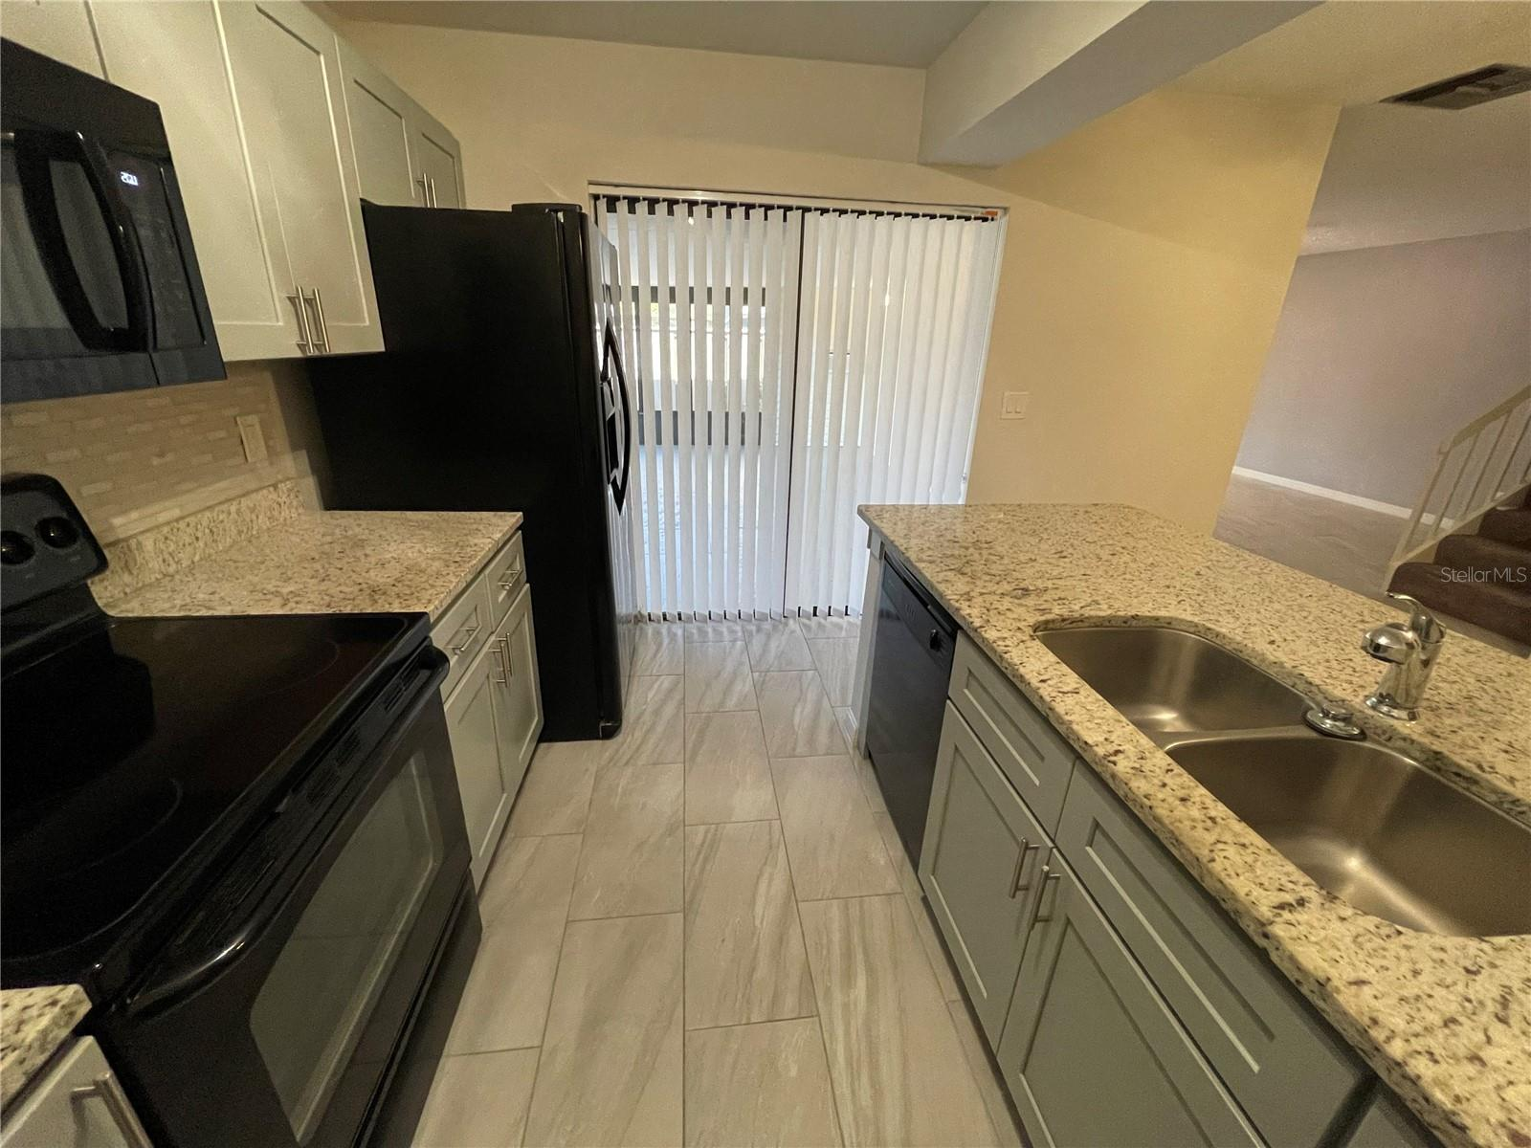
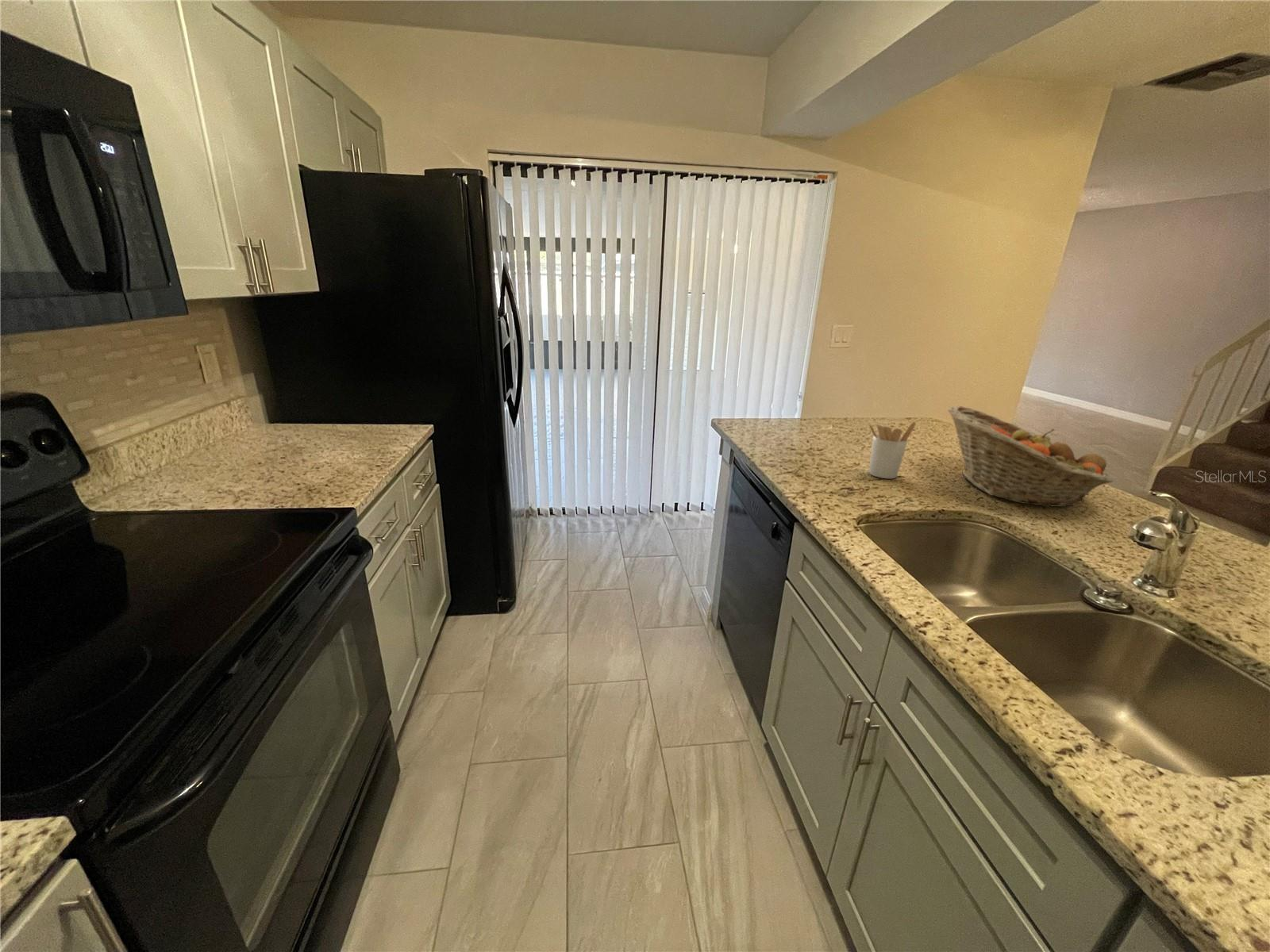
+ fruit basket (1018, 452)
+ utensil holder (887, 448)
